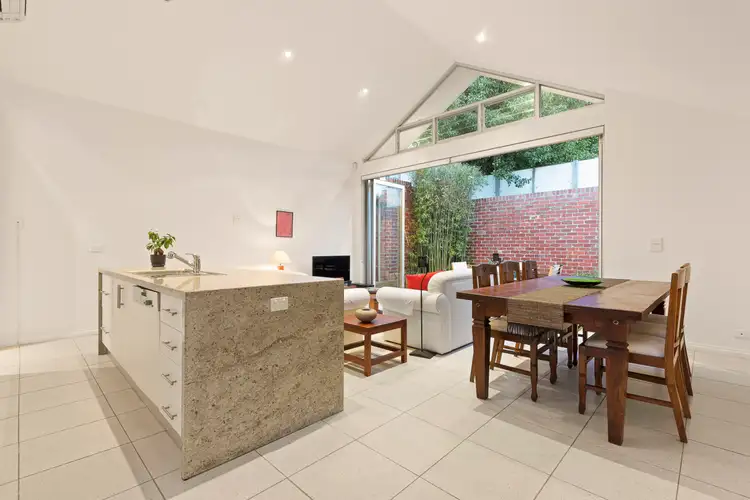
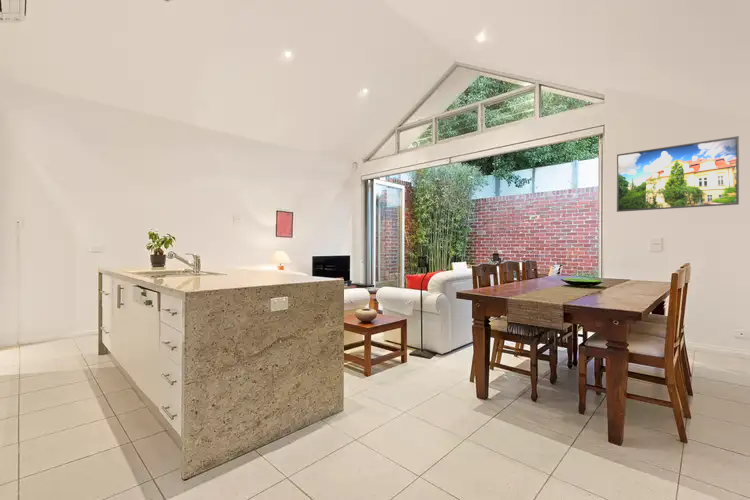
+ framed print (672, 177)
